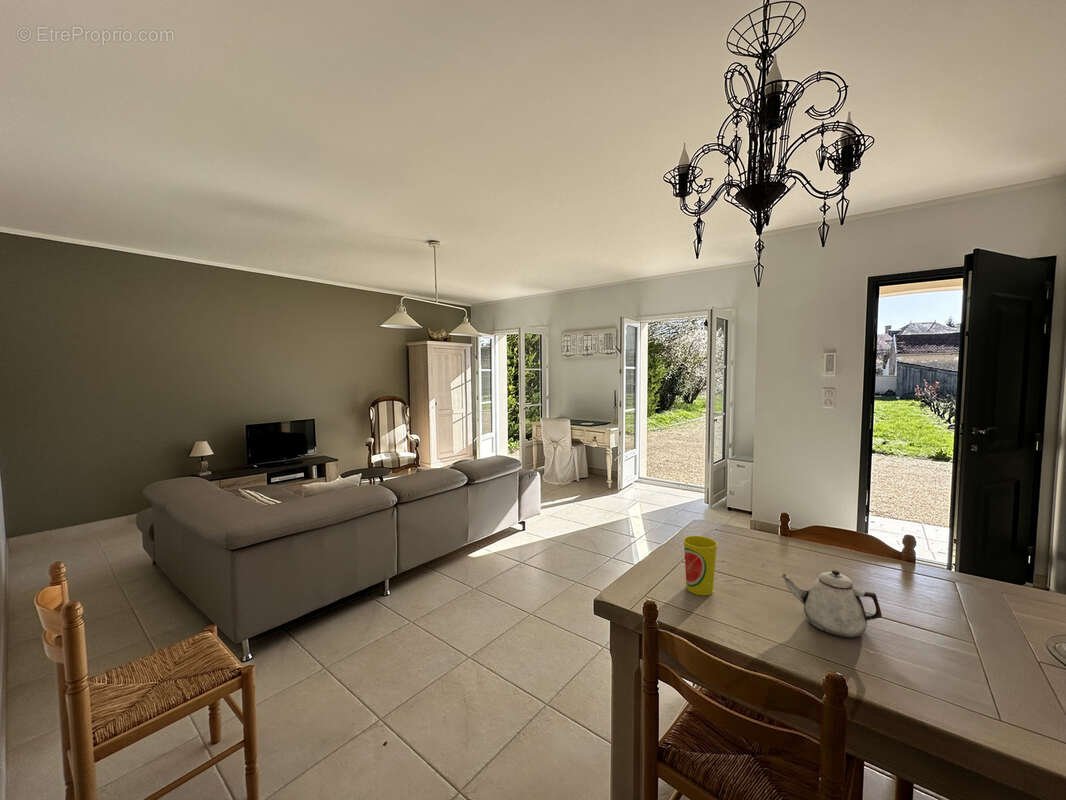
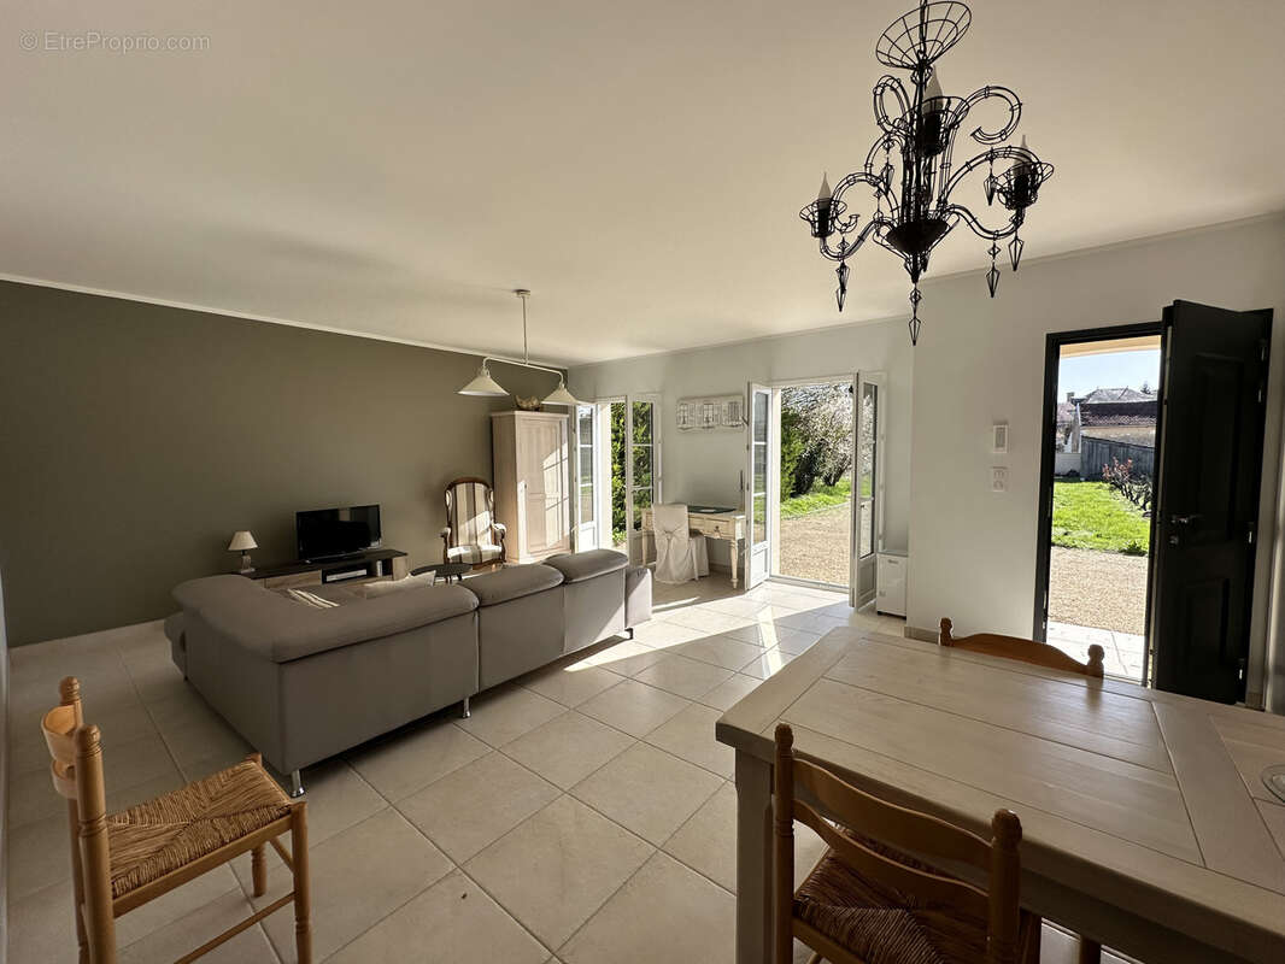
- teapot (828, 596)
- cup (699, 565)
